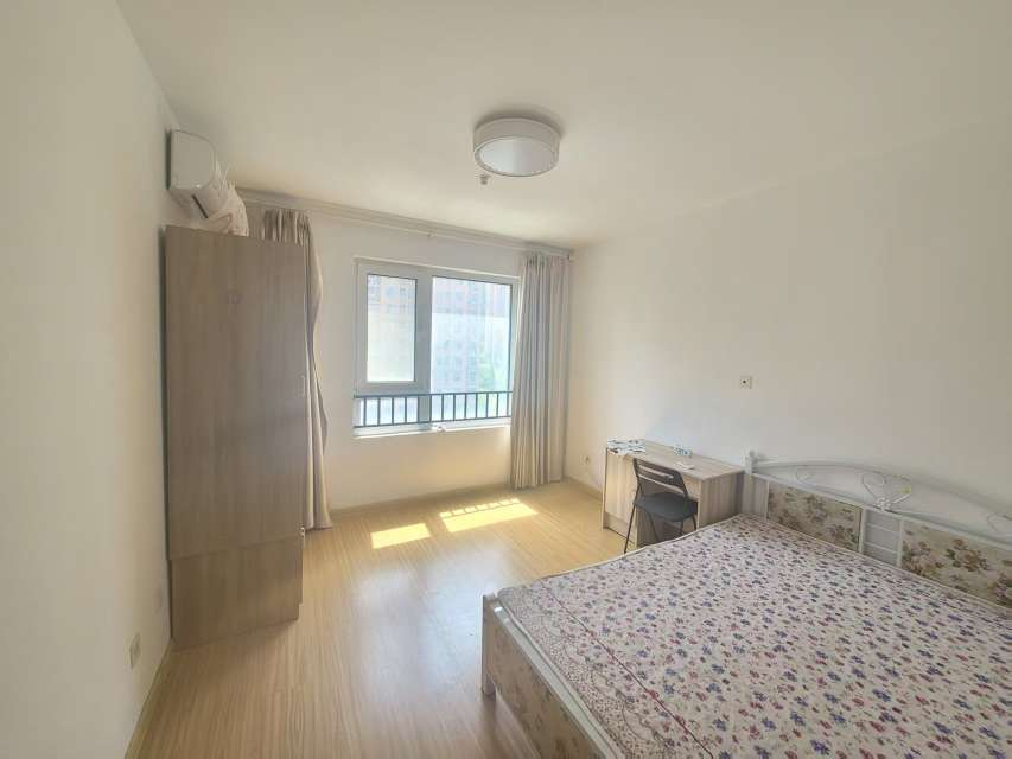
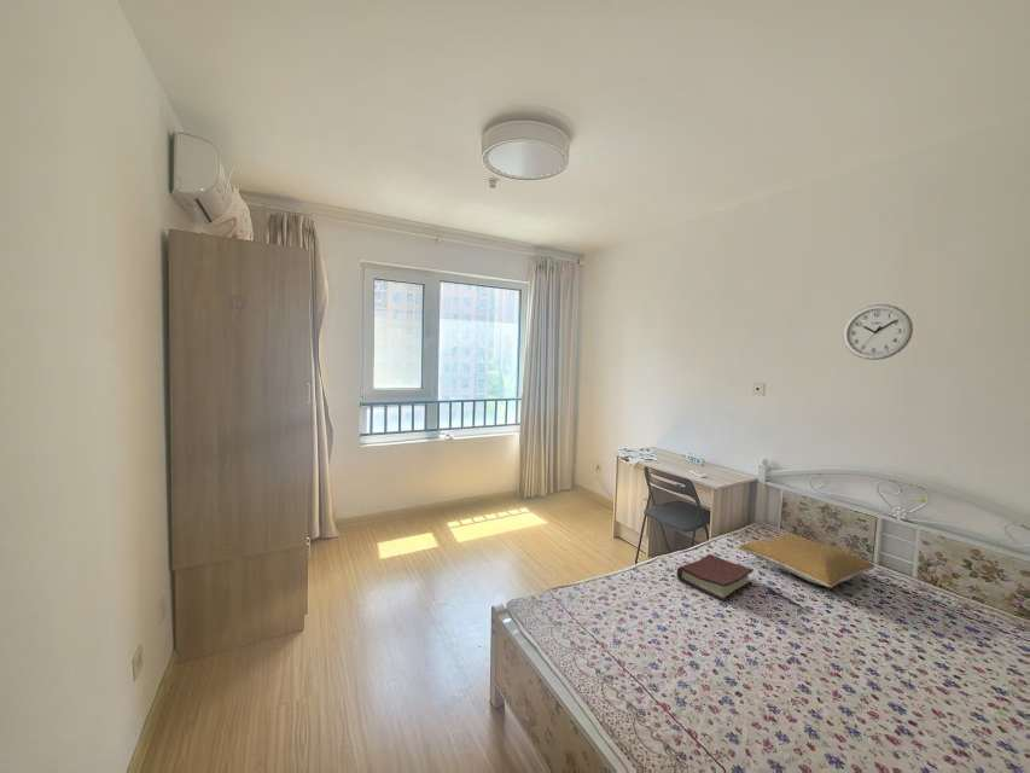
+ pillow (804, 557)
+ hardback book (714, 574)
+ wall clock (874, 332)
